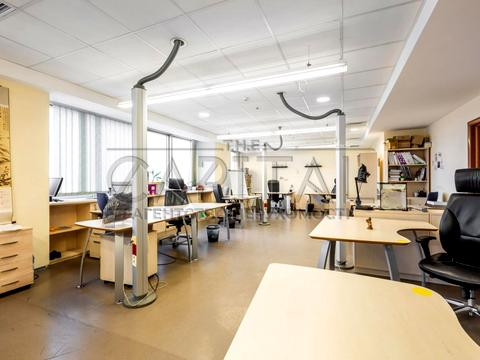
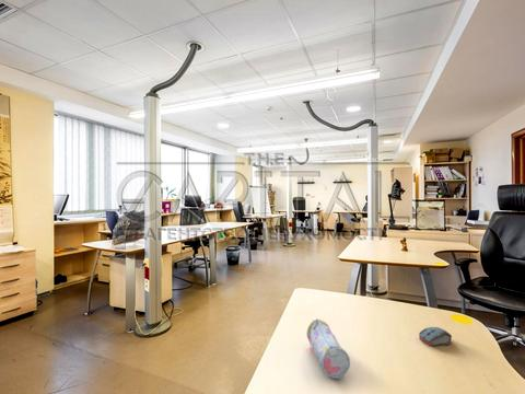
+ pencil case (326, 345)
+ computer mouse (435, 334)
